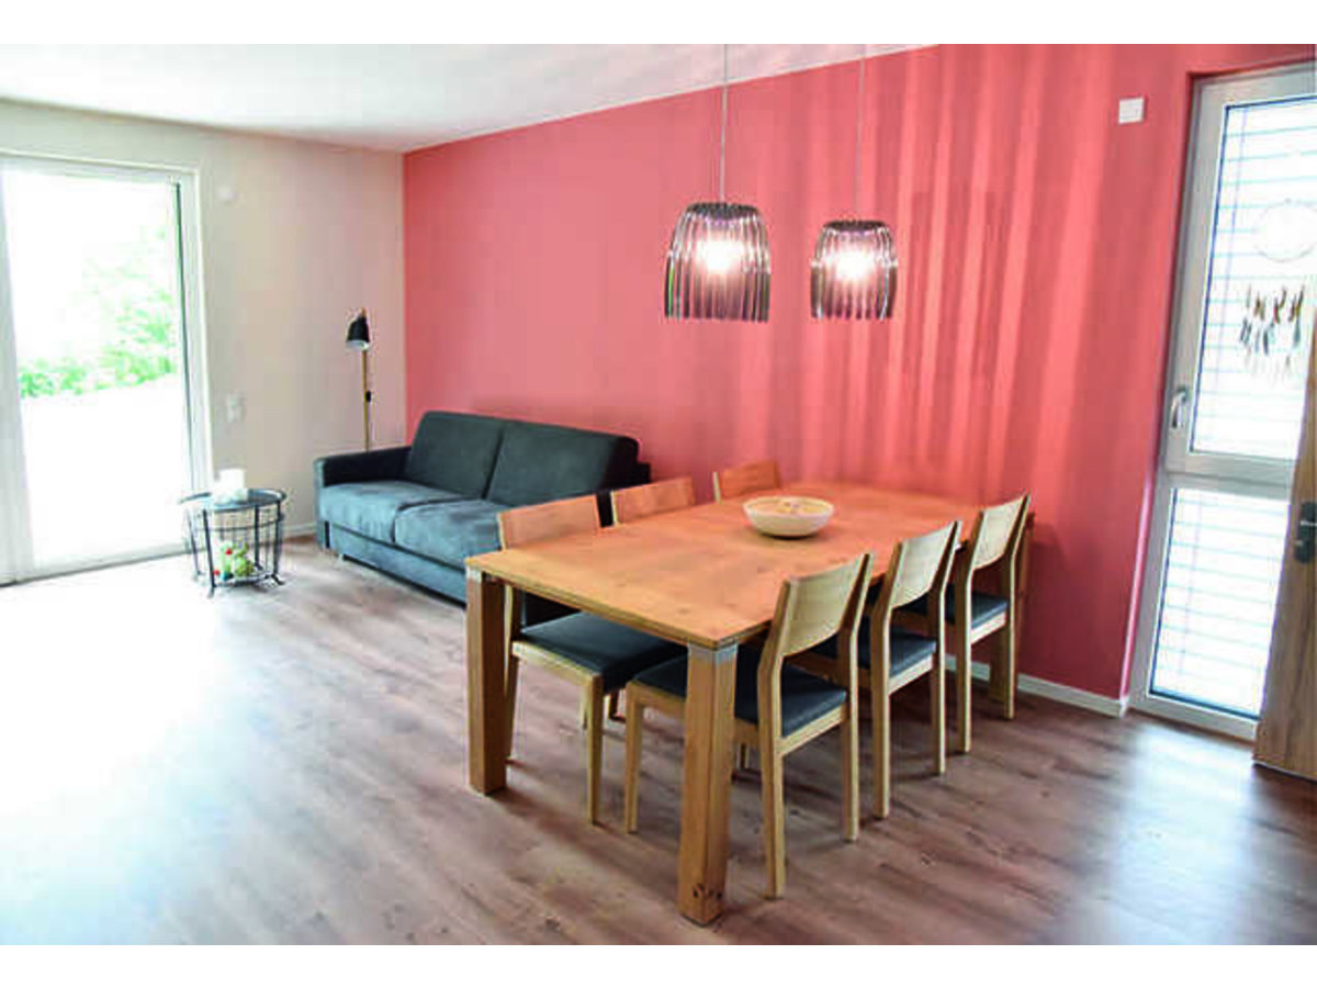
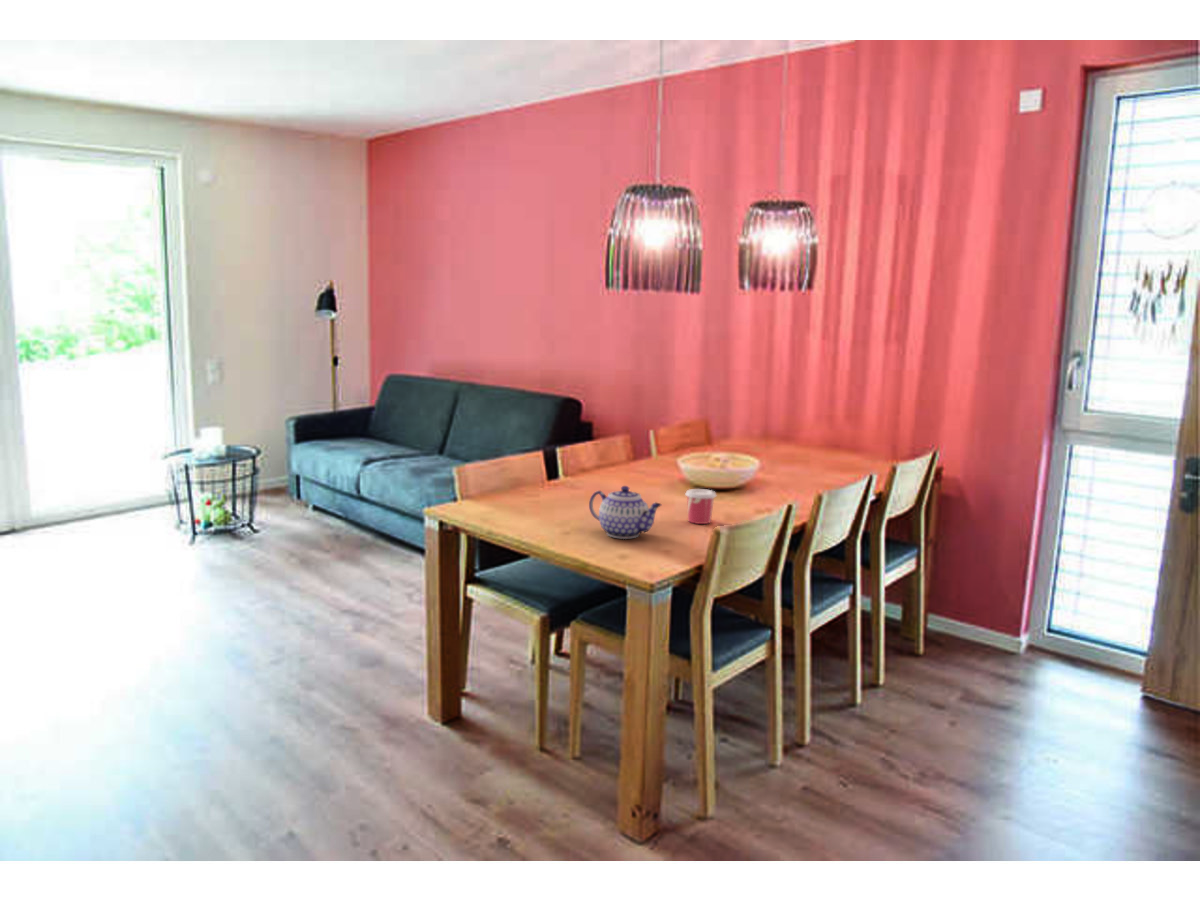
+ cup (700, 506)
+ teapot (624, 510)
